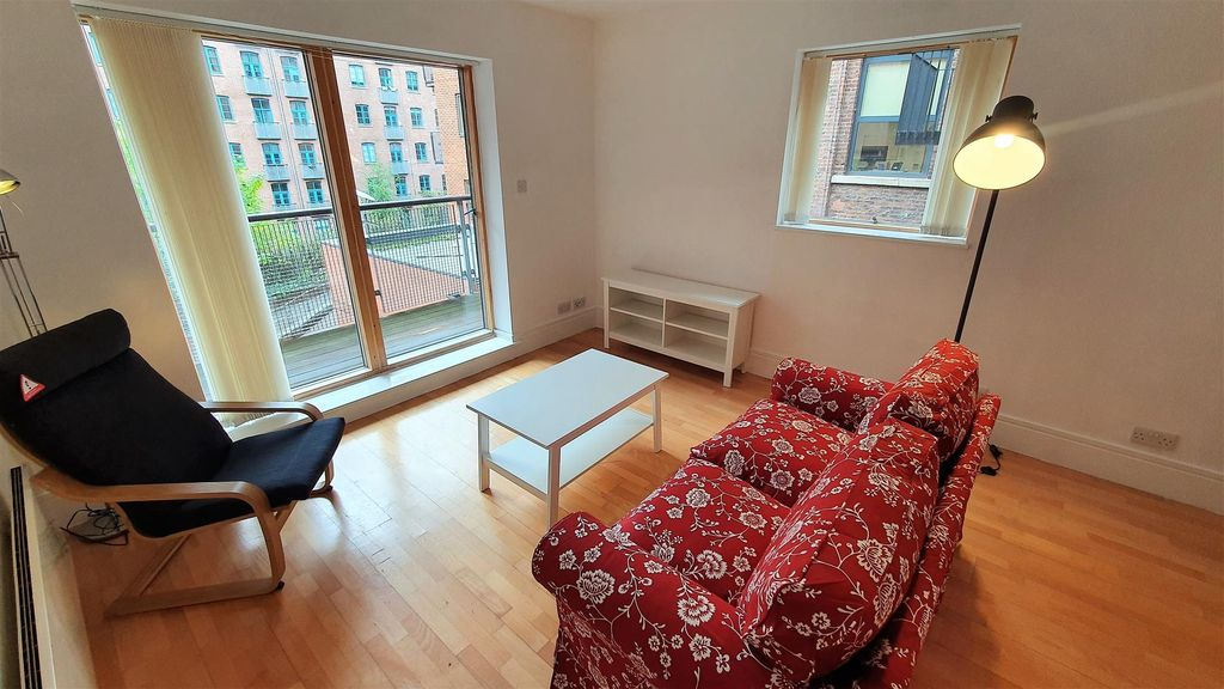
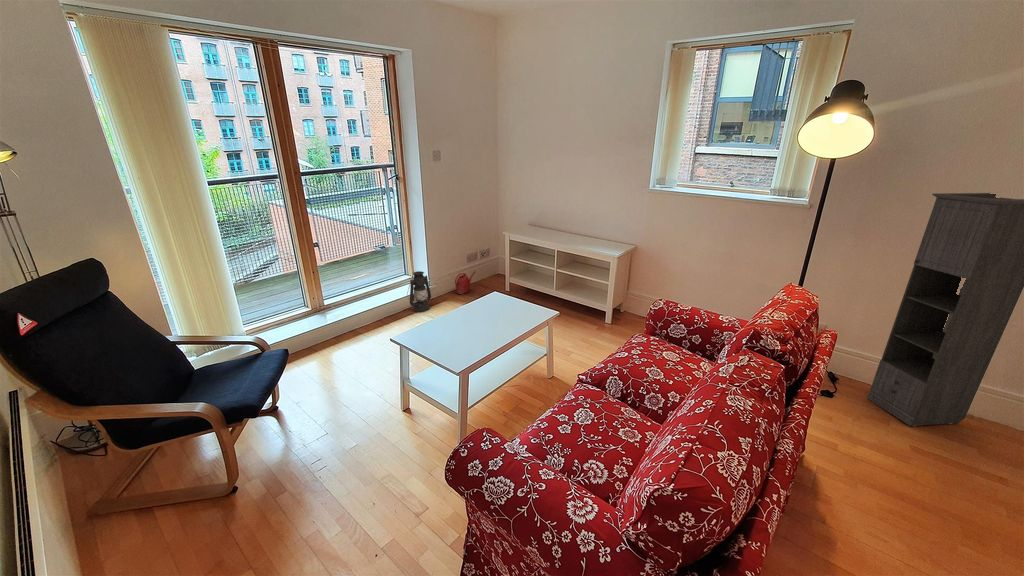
+ storage cabinet (949, 313)
+ watering can (465, 281)
+ lantern (419, 290)
